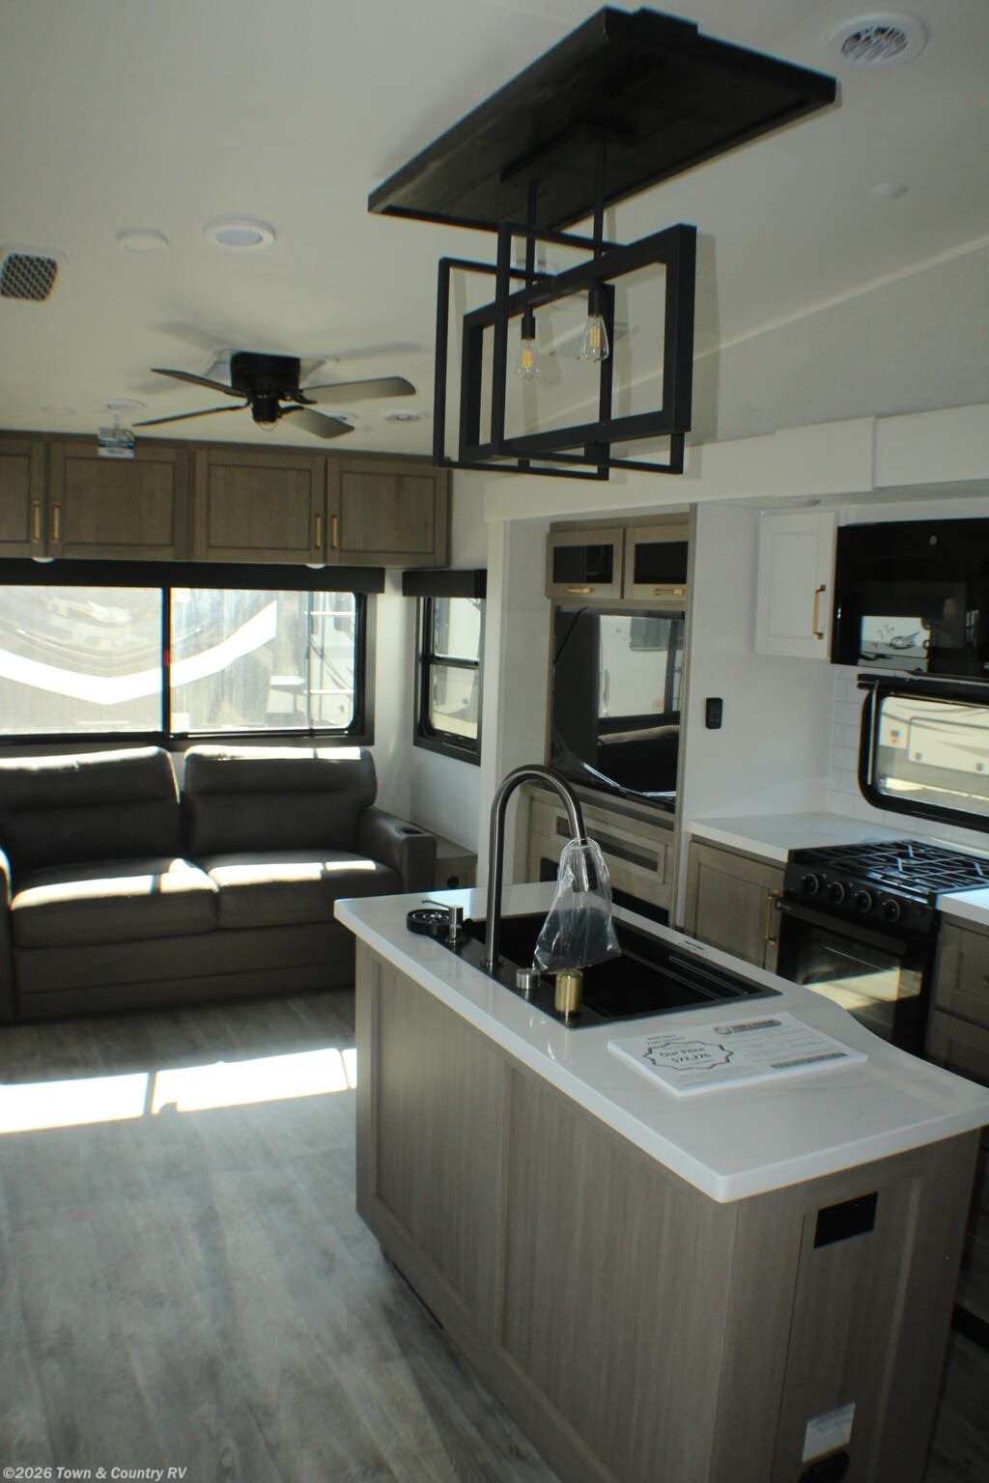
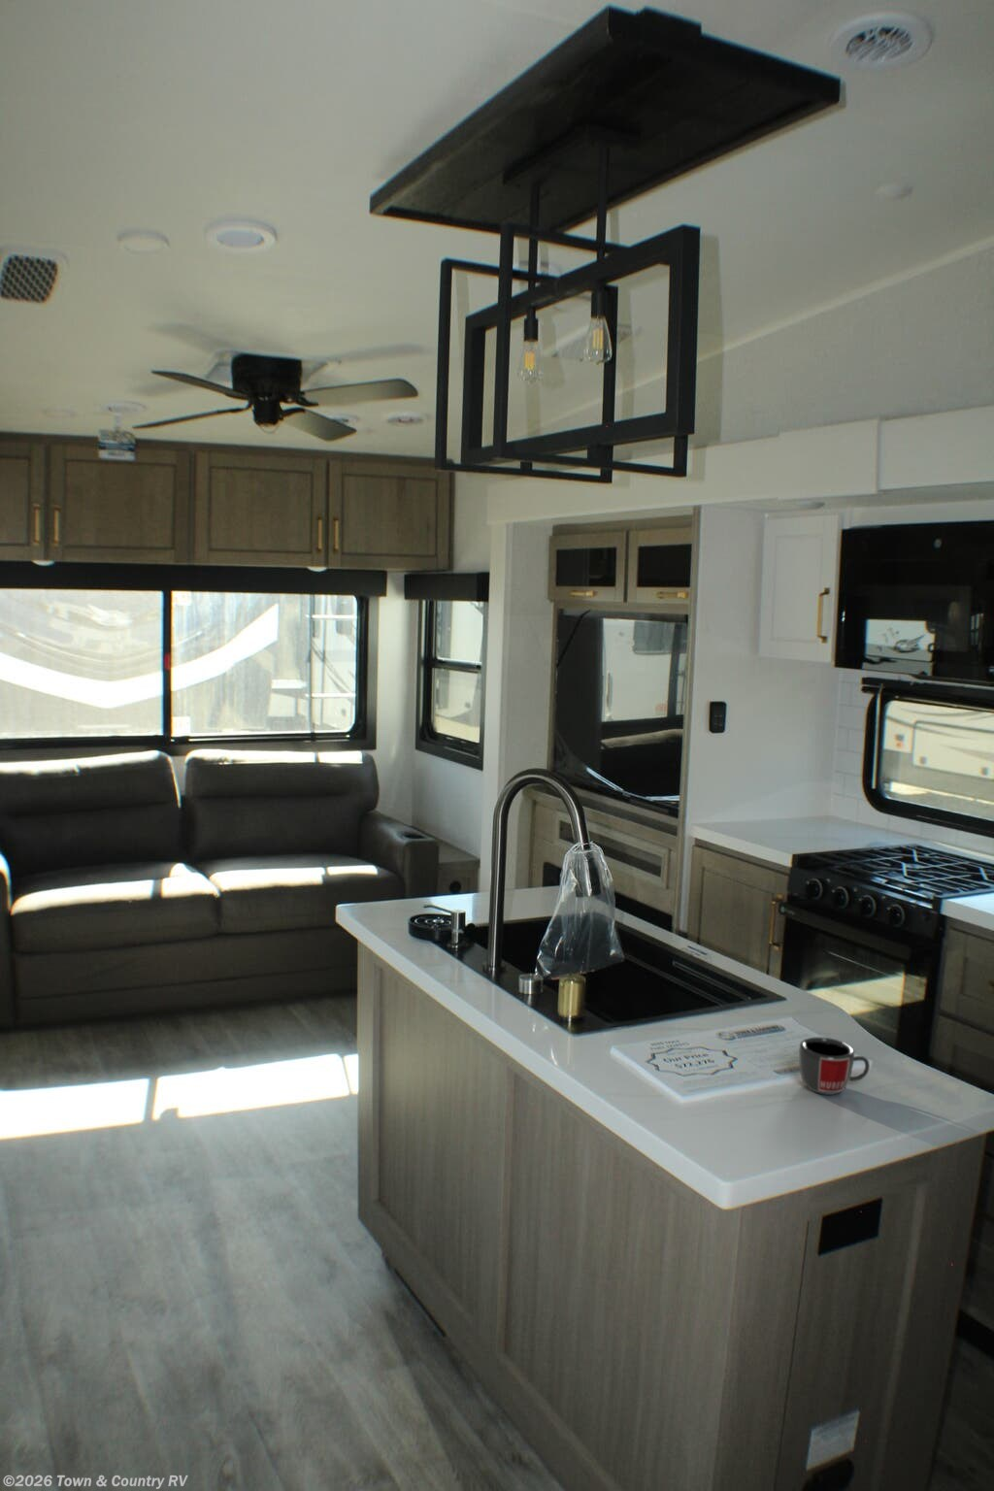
+ mug (834, 1067)
